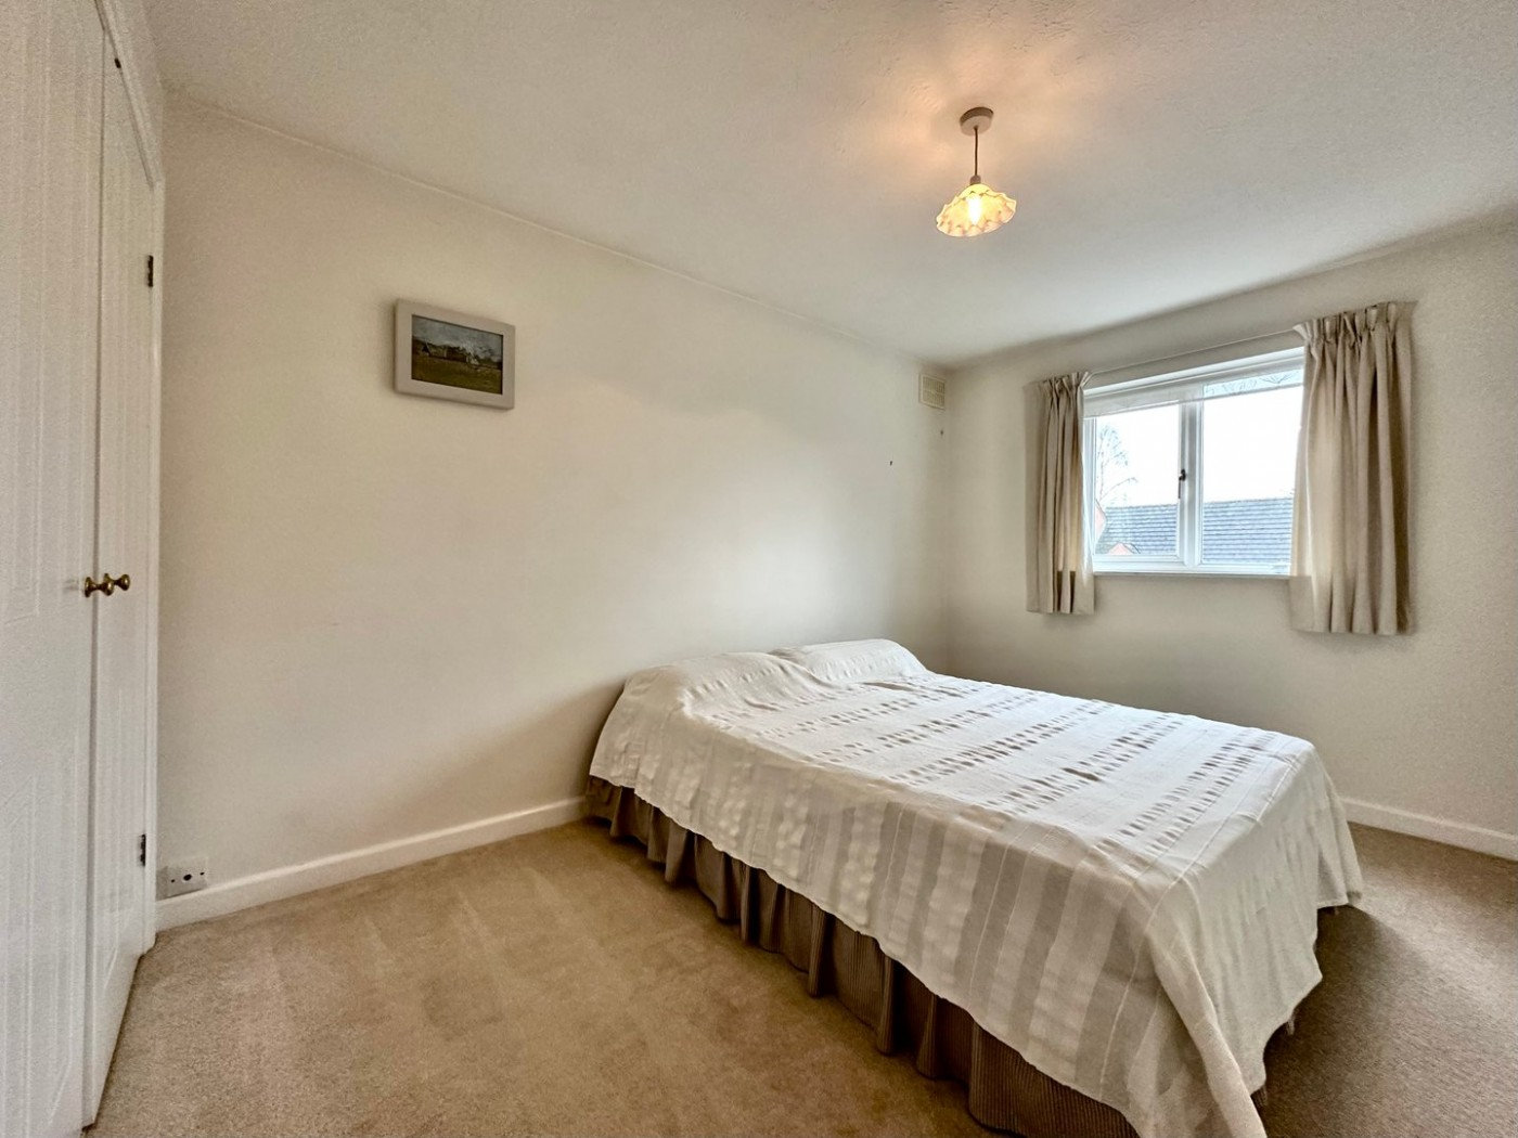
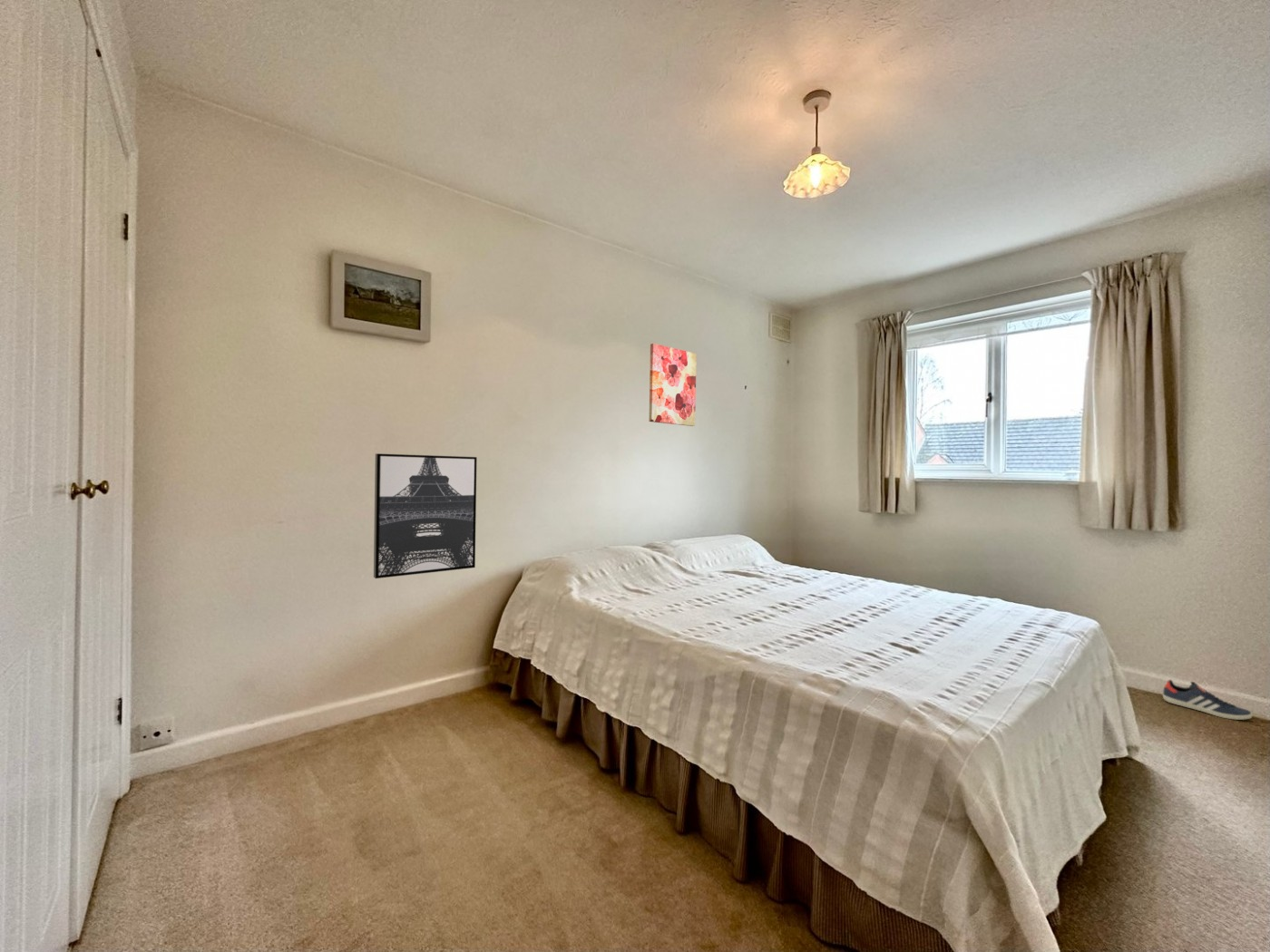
+ wall art (673, 386)
+ sneaker (1205, 697)
+ wall art (427, 513)
